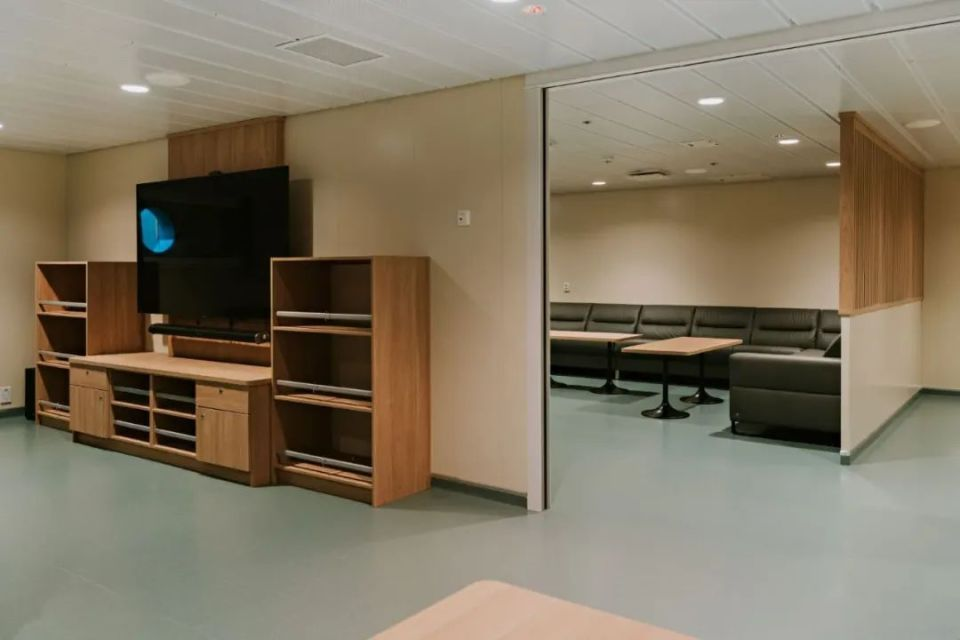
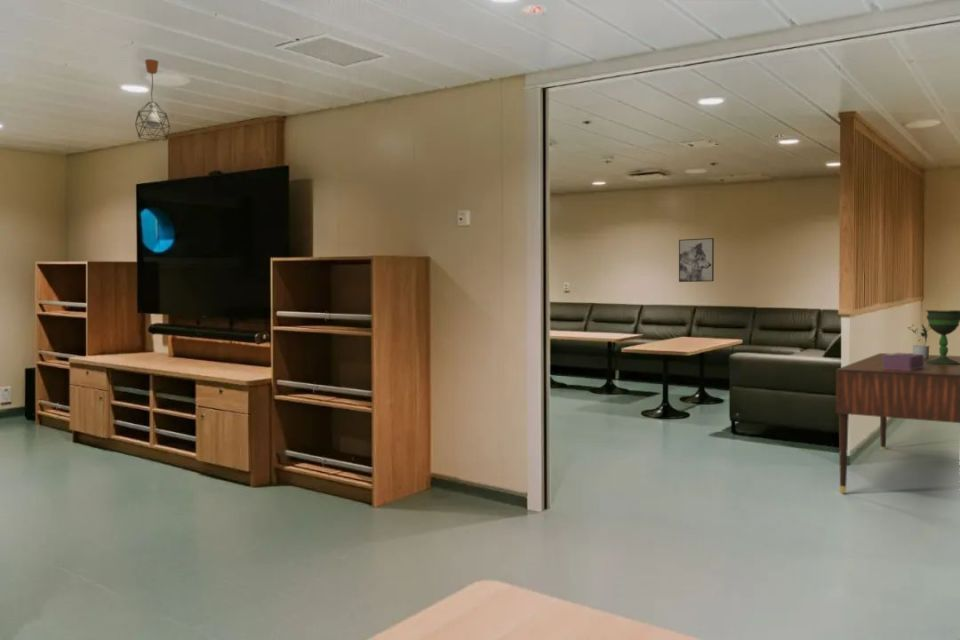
+ pendant light (152, 99)
+ potted plant (919, 340)
+ chalice (943, 337)
+ wall art (696, 260)
+ desk (919, 419)
+ tissue box (903, 360)
